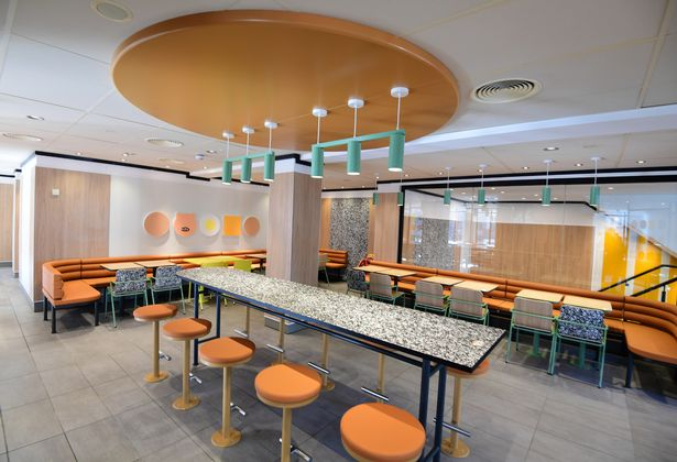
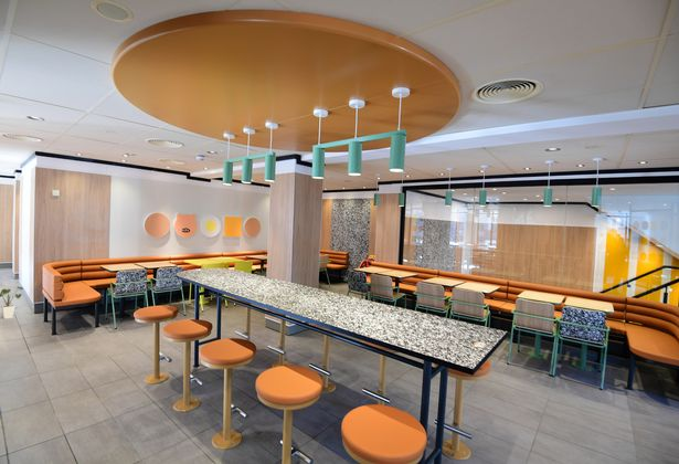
+ house plant (10, 302)
